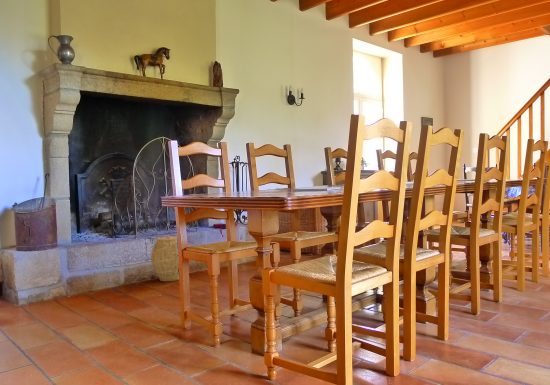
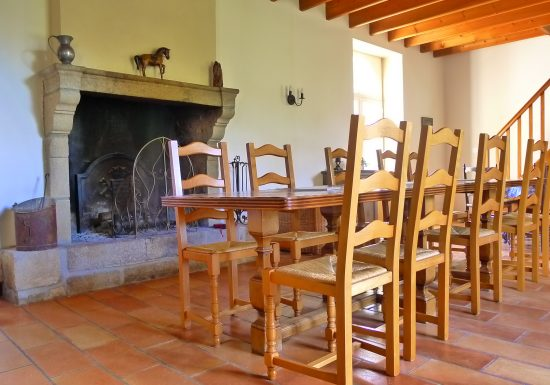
- woven basket (169, 257)
